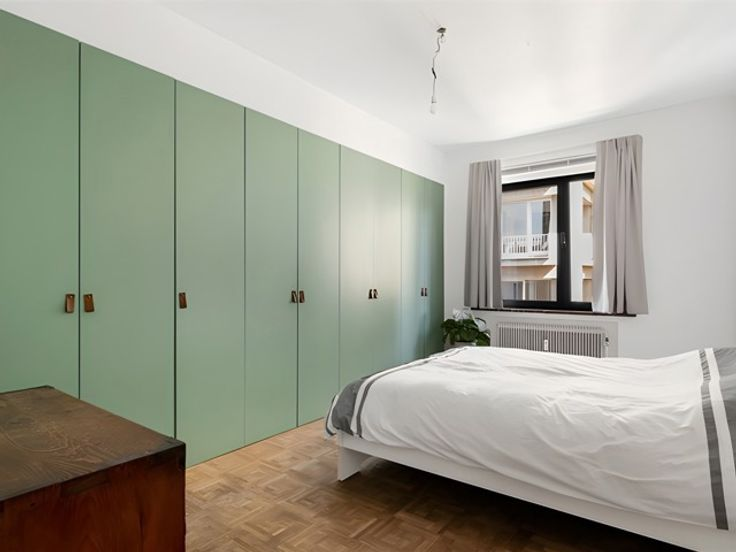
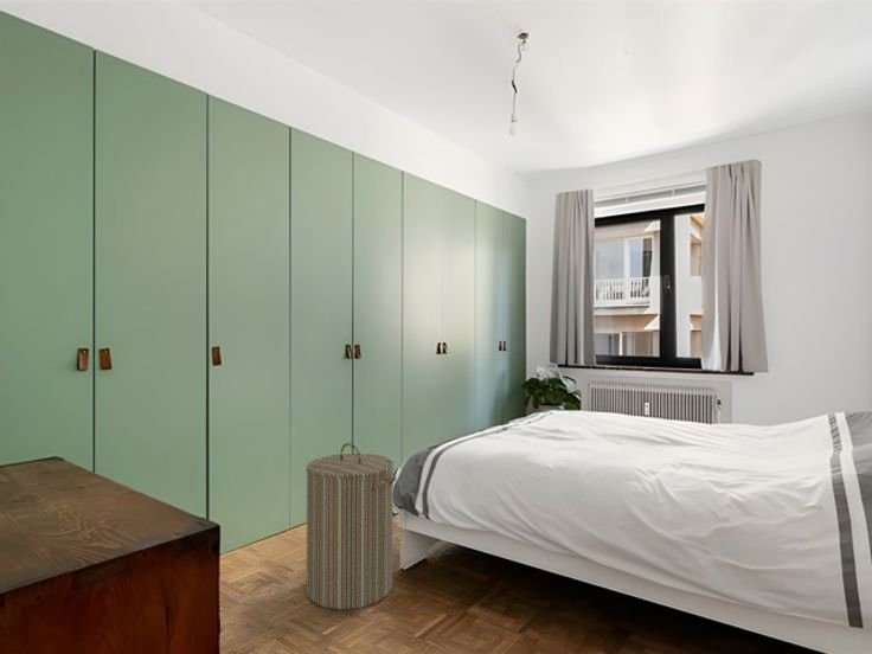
+ laundry hamper (350, 515)
